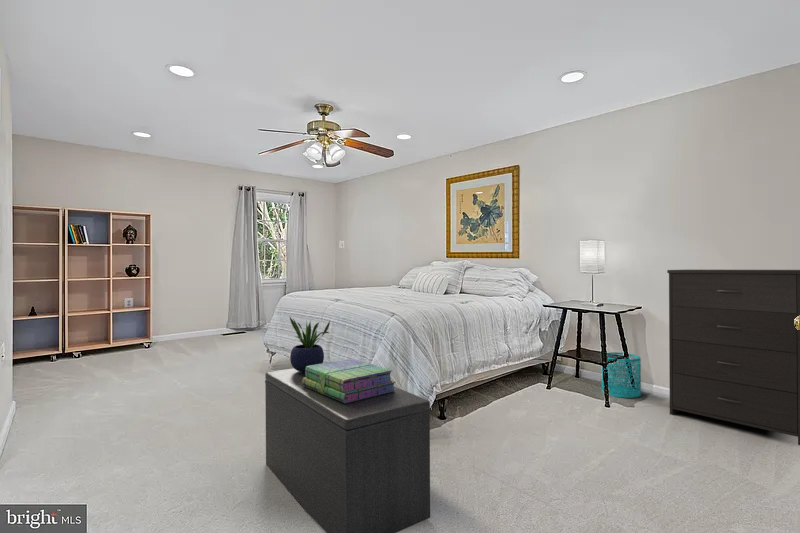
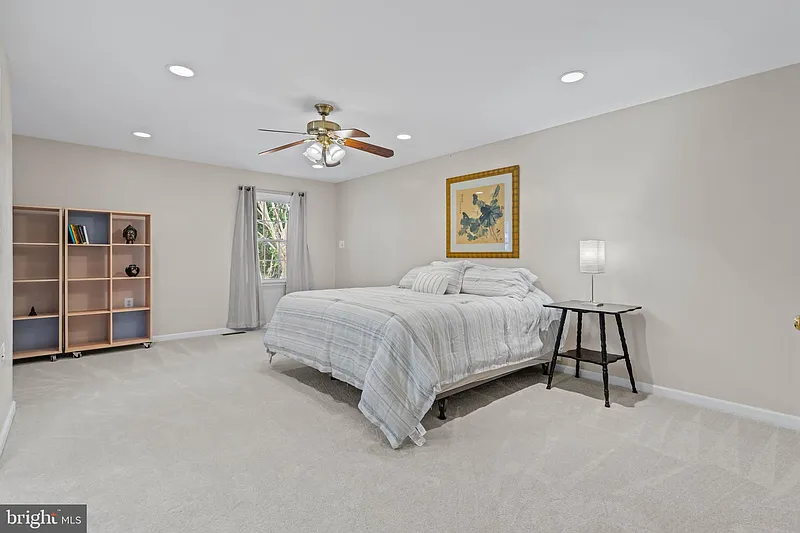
- potted plant (307, 342)
- dresser (736, 346)
- stack of books (347, 378)
- wastebasket (620, 374)
- bench (338, 436)
